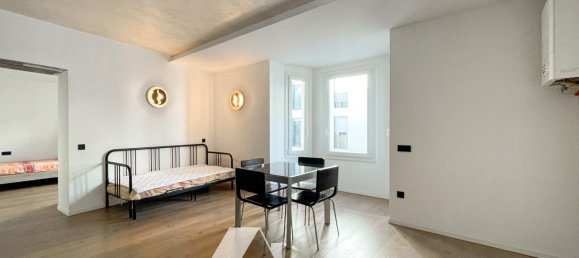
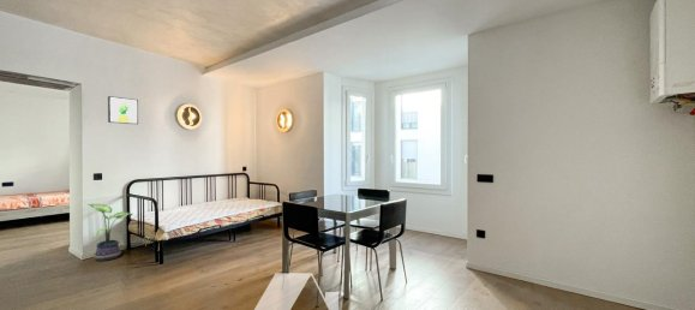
+ potted plant (109, 229)
+ wall art (122, 111)
